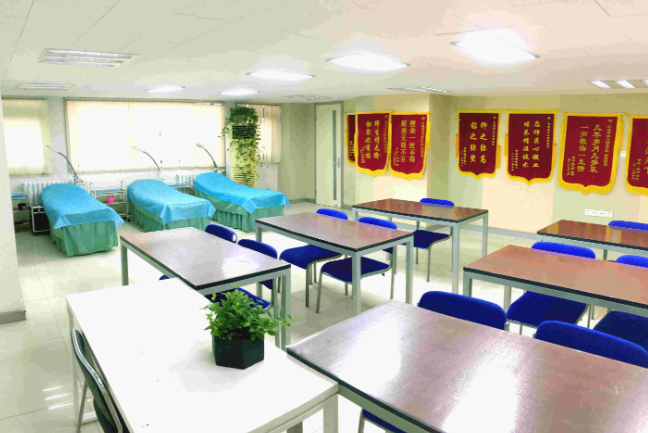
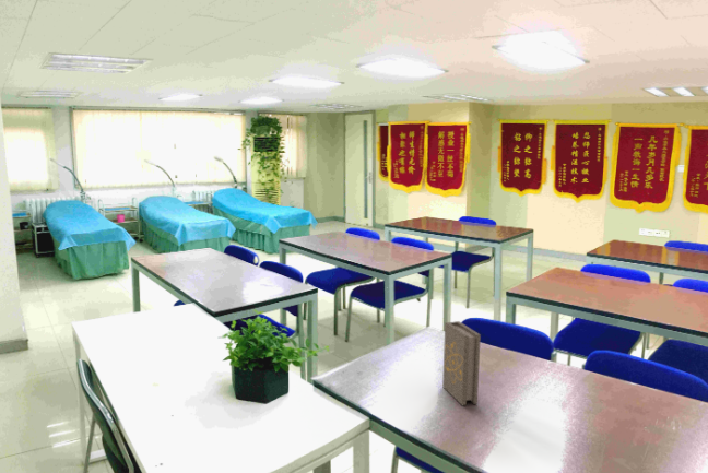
+ book (460, 362)
